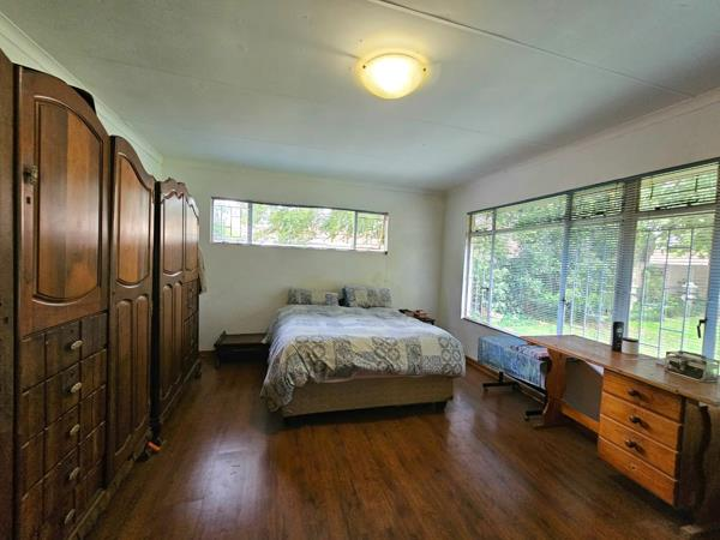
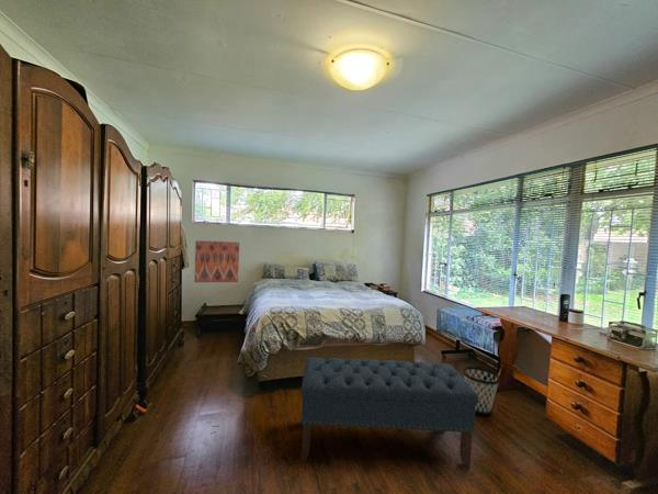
+ wall art (217, 261)
+ bench (382, 405)
+ wastebasket (479, 392)
